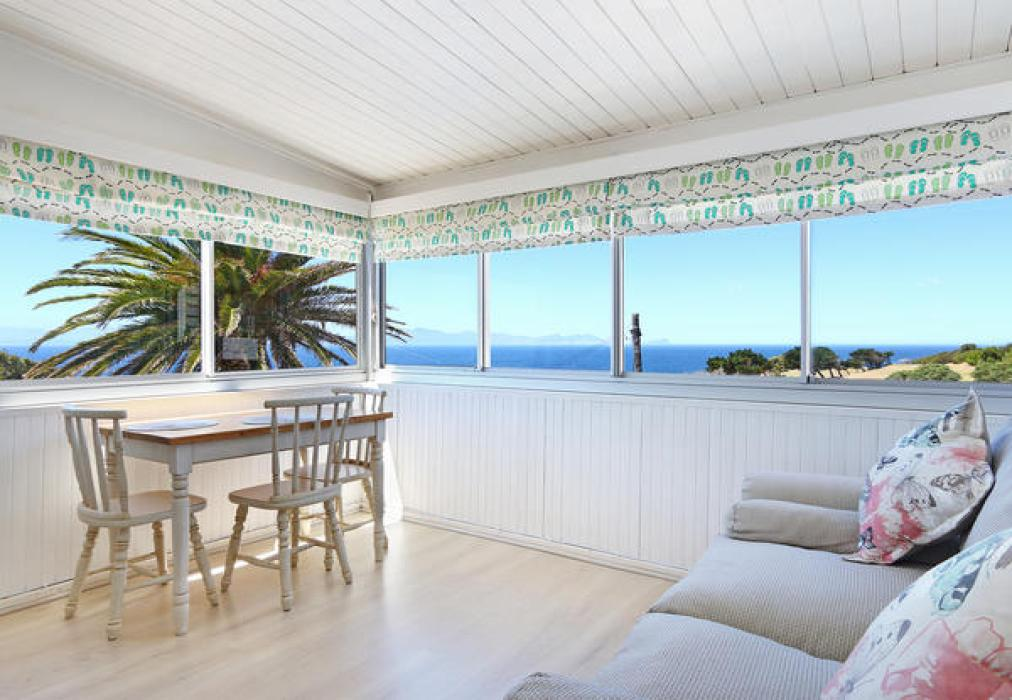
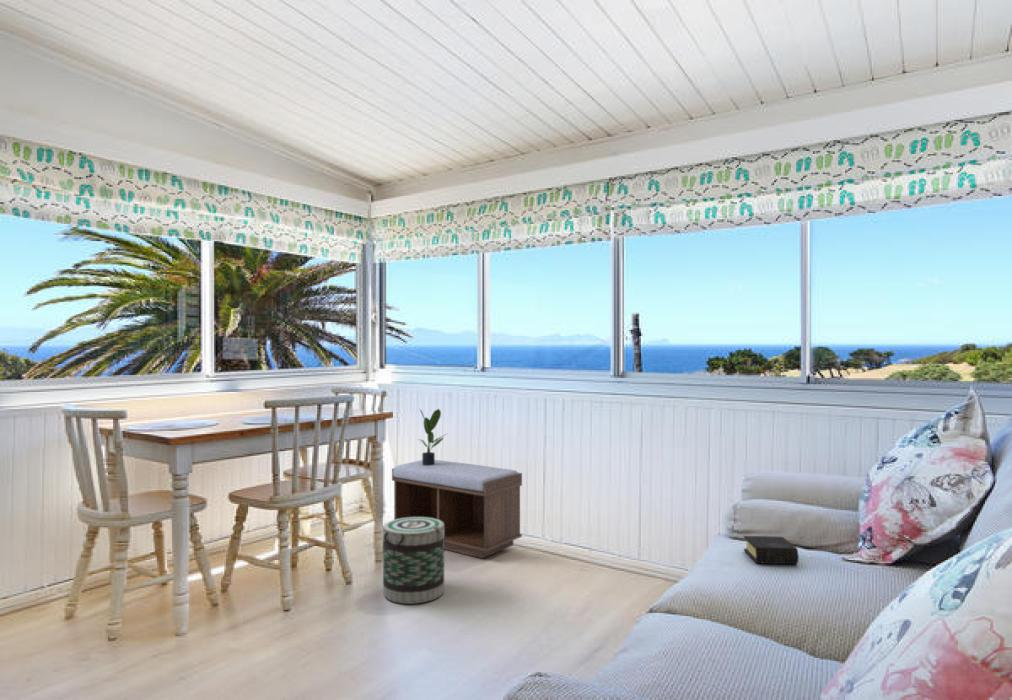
+ basket (415, 556)
+ bench (455, 504)
+ potted plant (432, 436)
+ book (770, 550)
